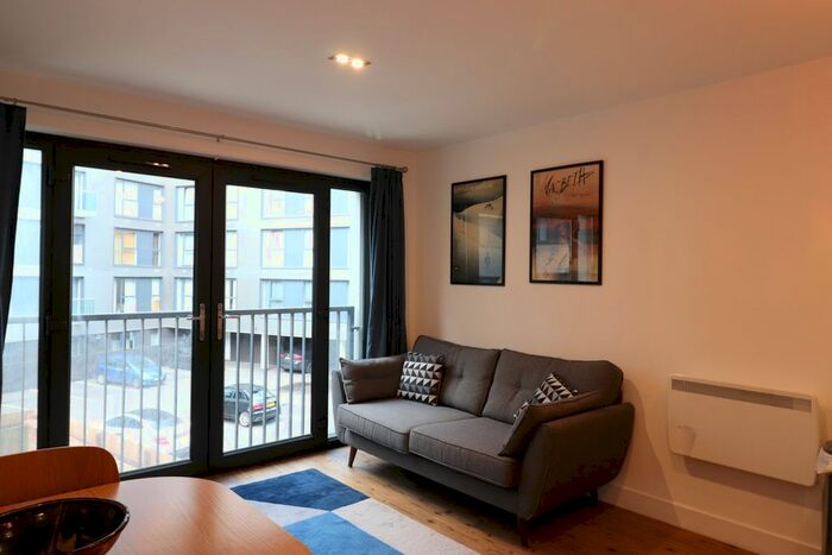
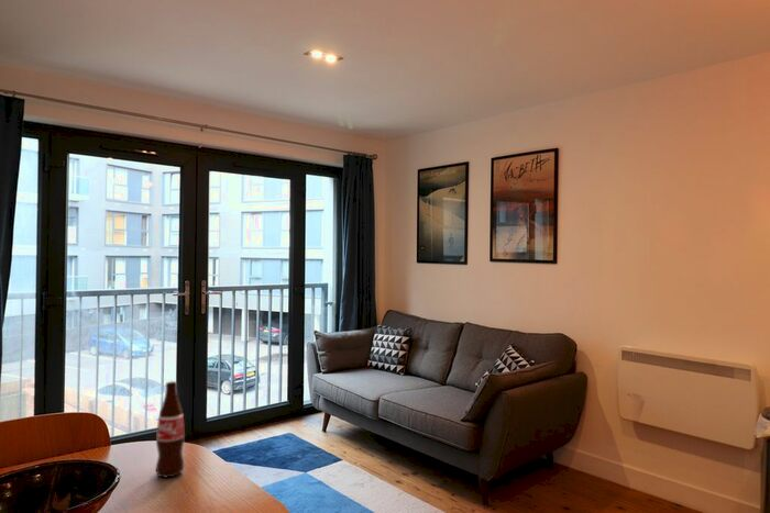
+ bottle (170, 427)
